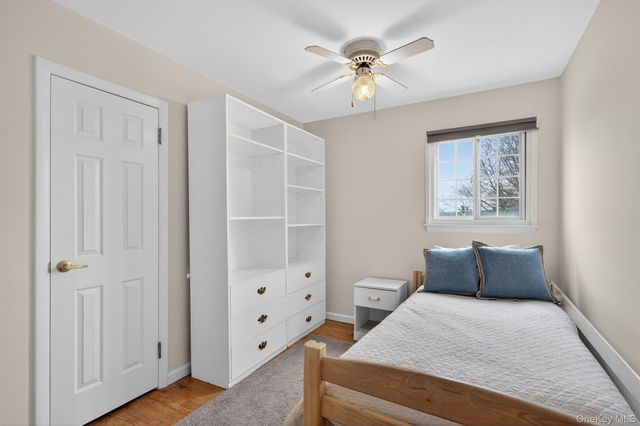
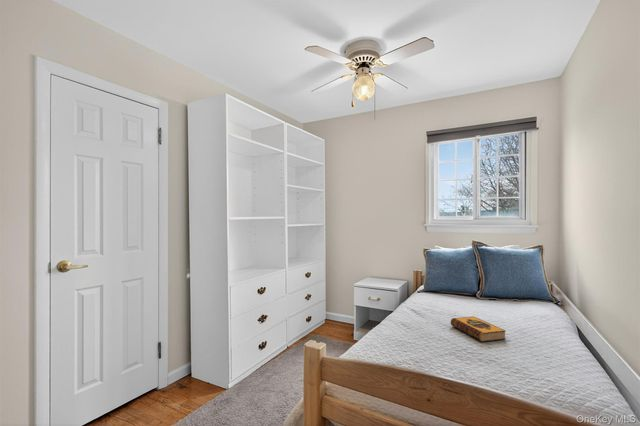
+ hardback book (476, 328)
